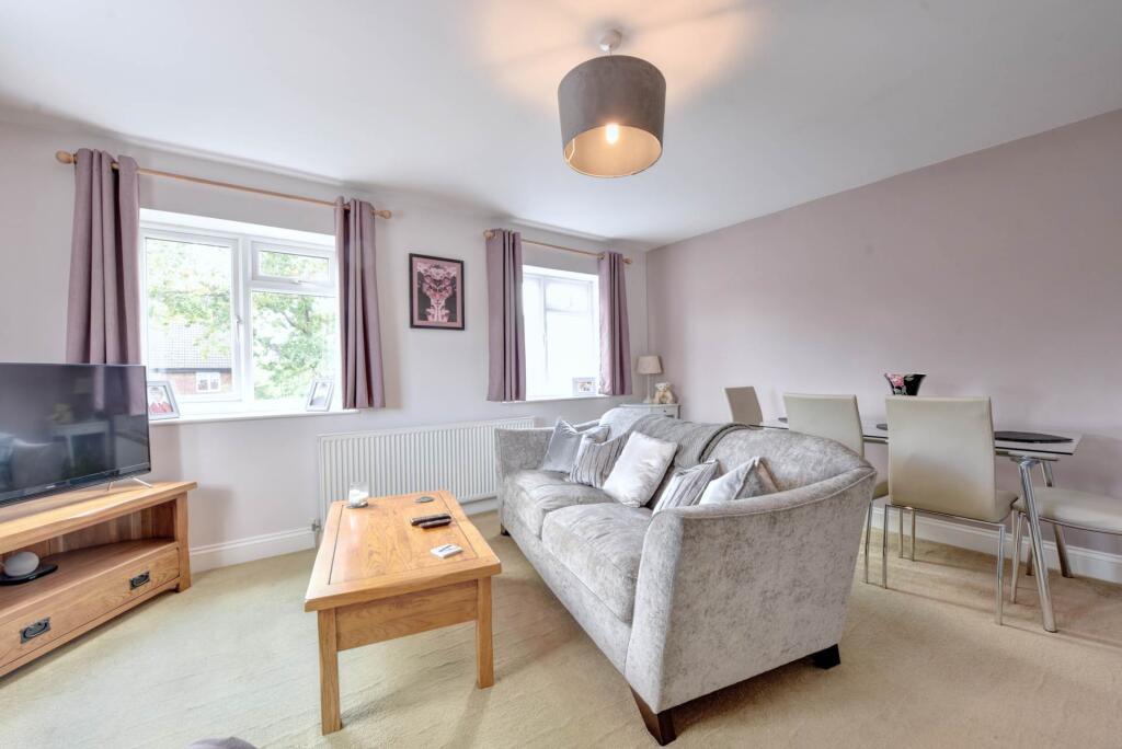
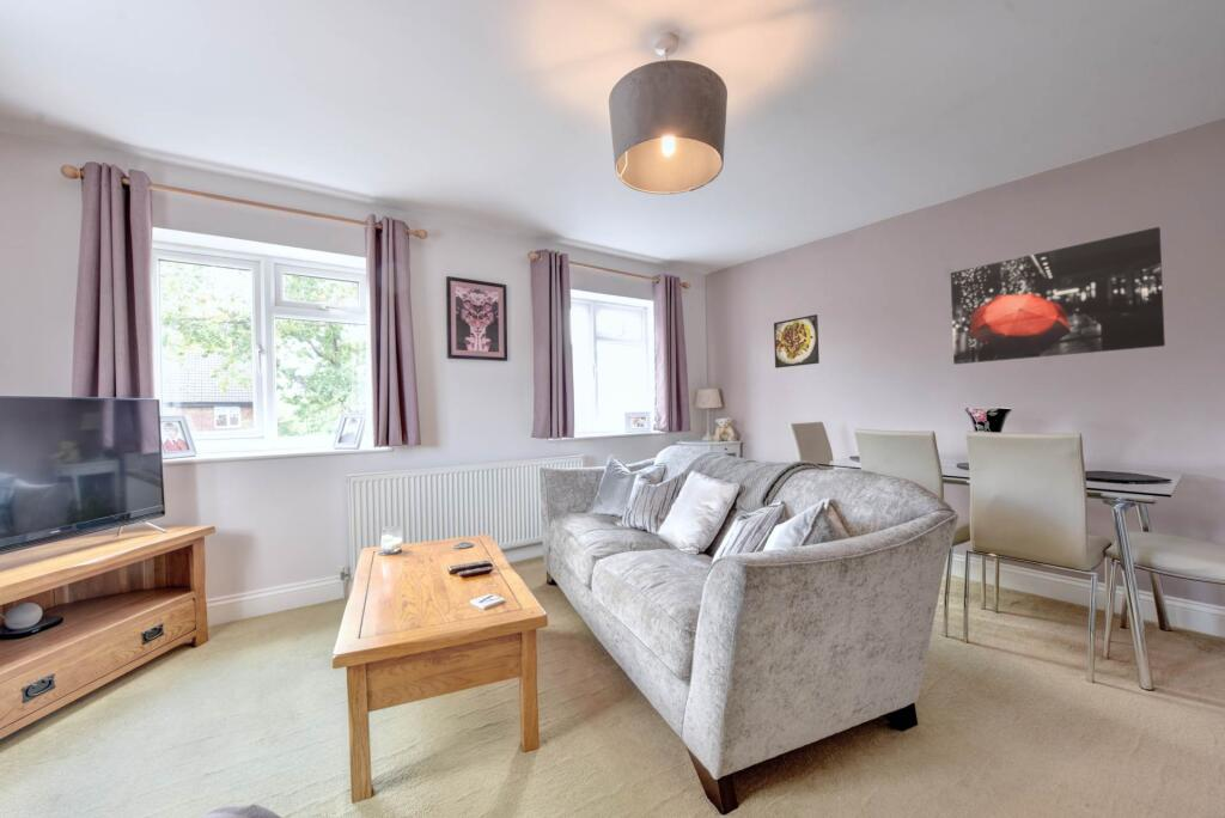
+ wall art (1043, 304)
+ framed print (796, 342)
